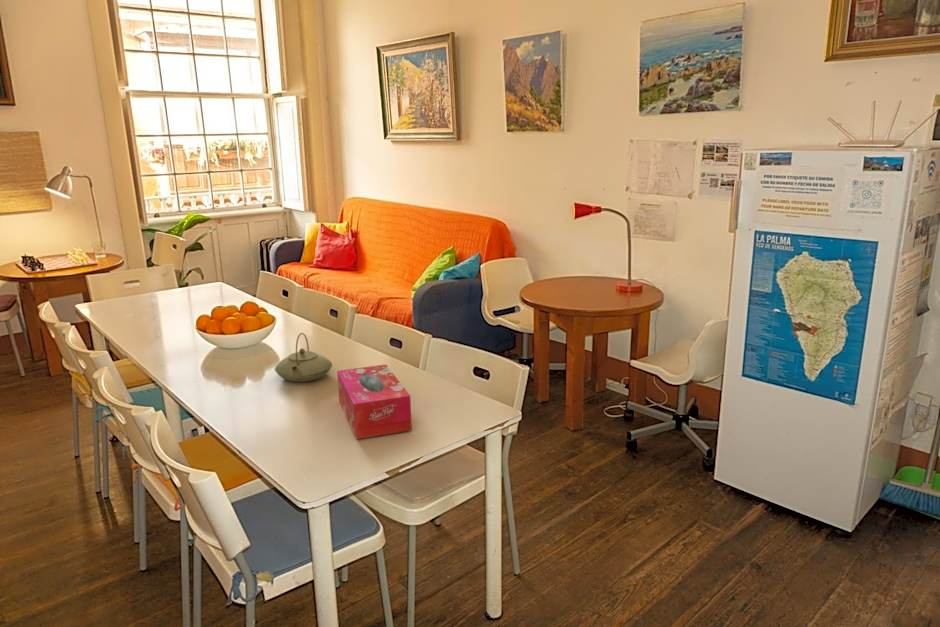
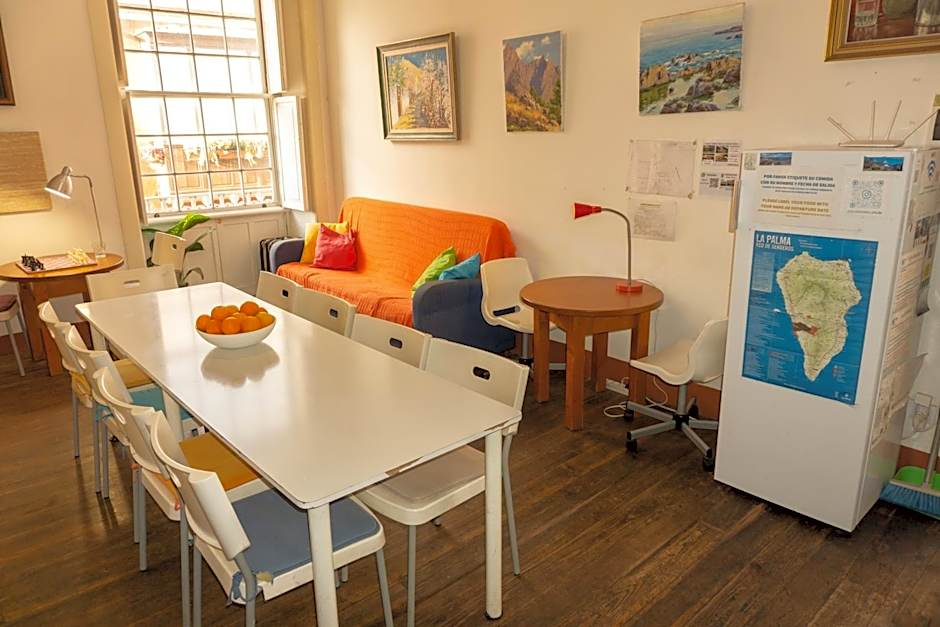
- tissue box (372, 398)
- teapot (301, 356)
